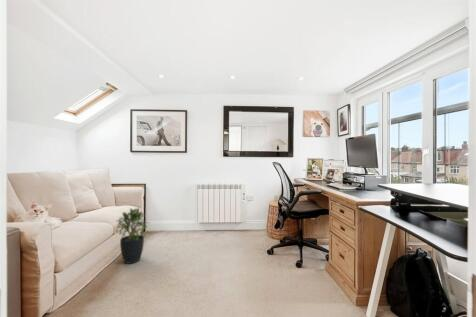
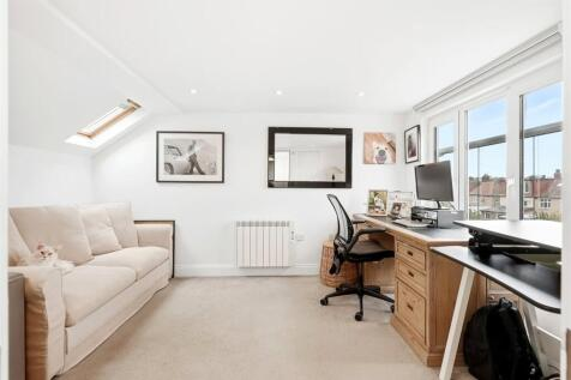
- potted plant (130, 234)
